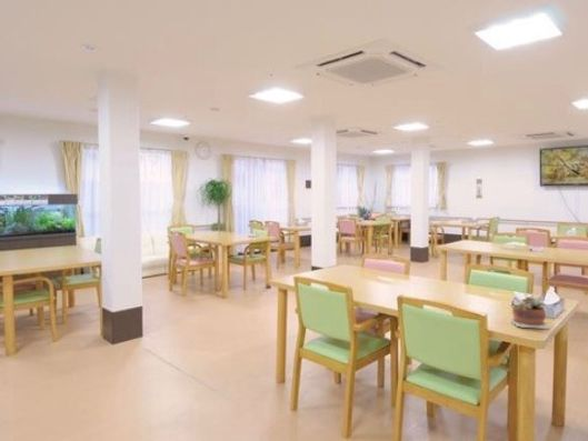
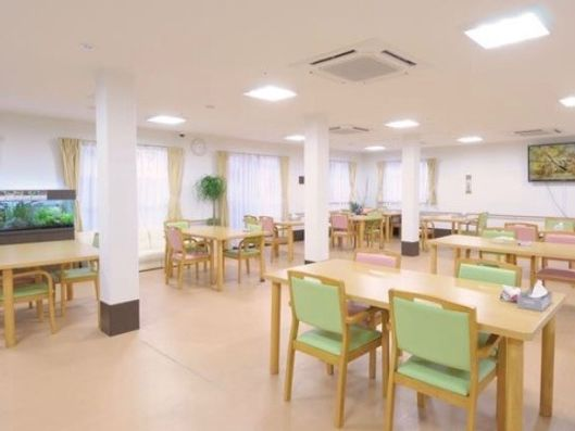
- succulent plant (528, 310)
